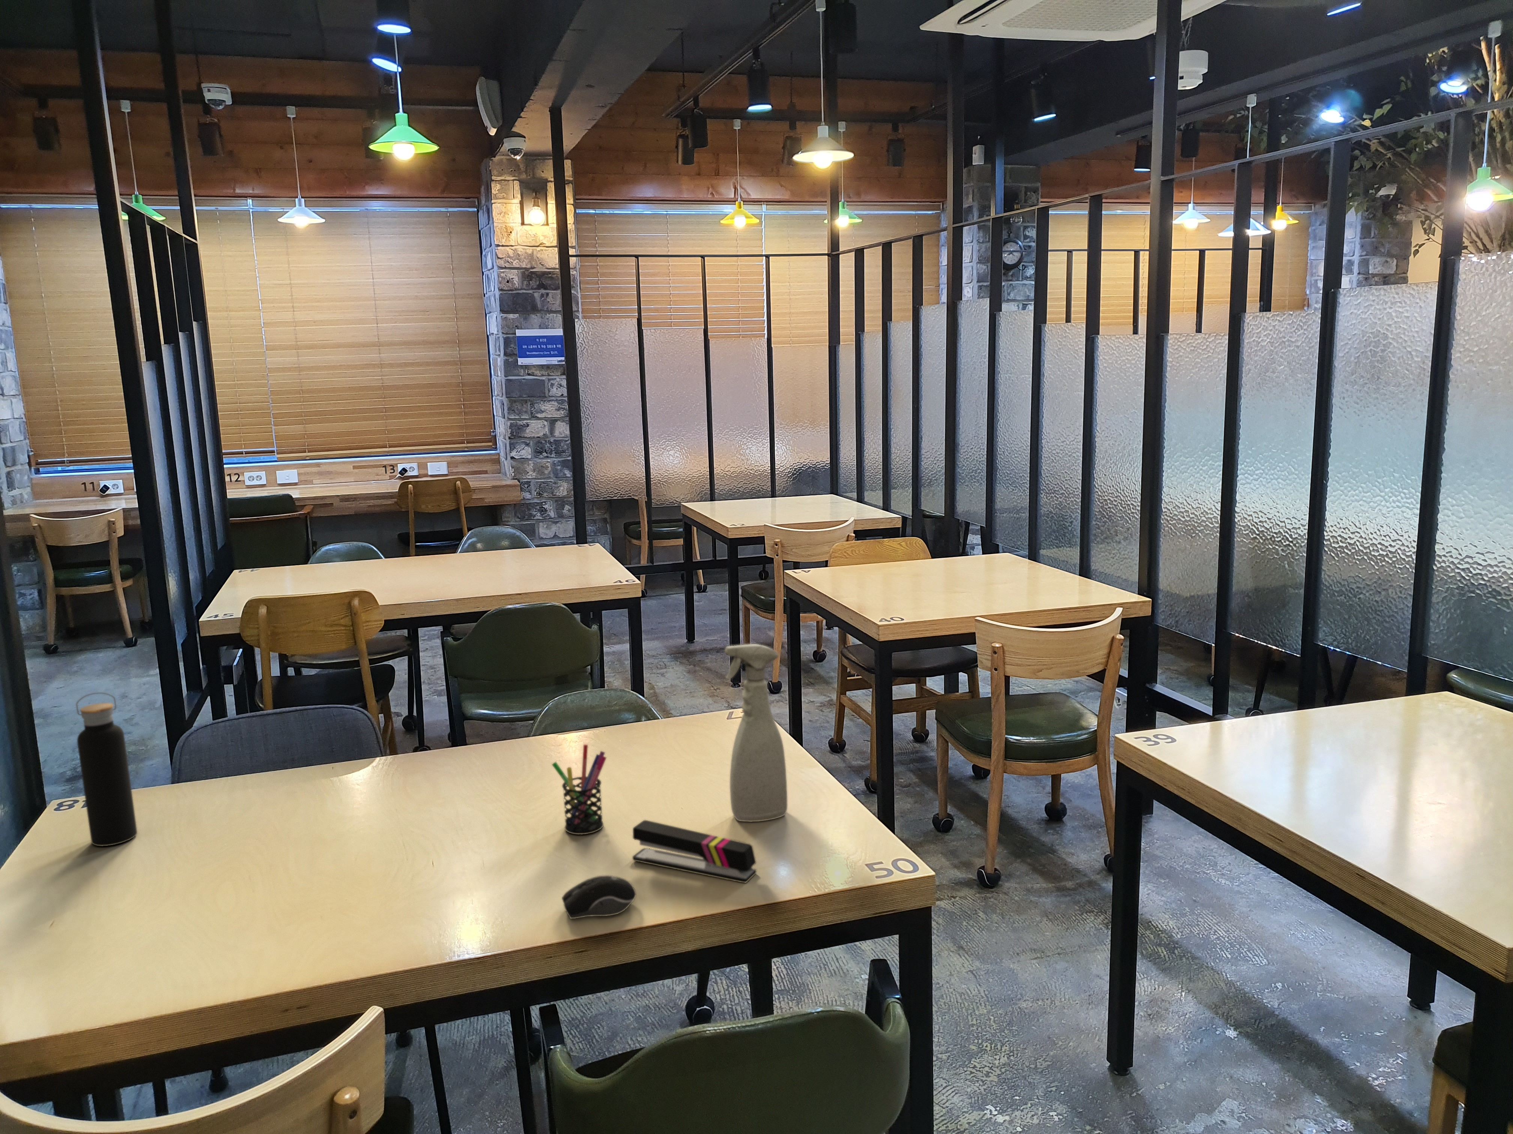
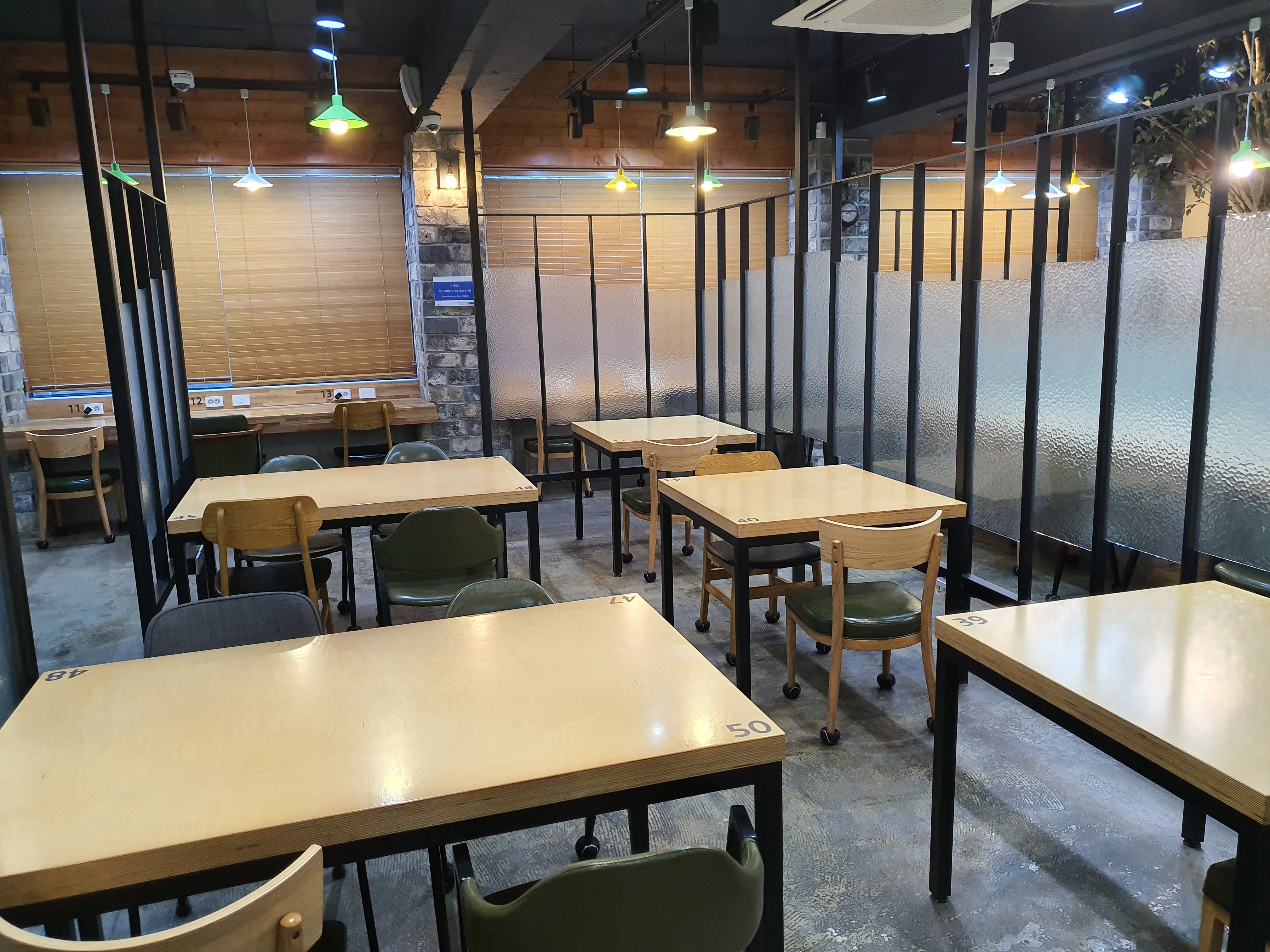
- stapler (692, 849)
- water bottle (105, 766)
- computer mouse (599, 892)
- spray bottle (758, 730)
- pen holder (578, 787)
